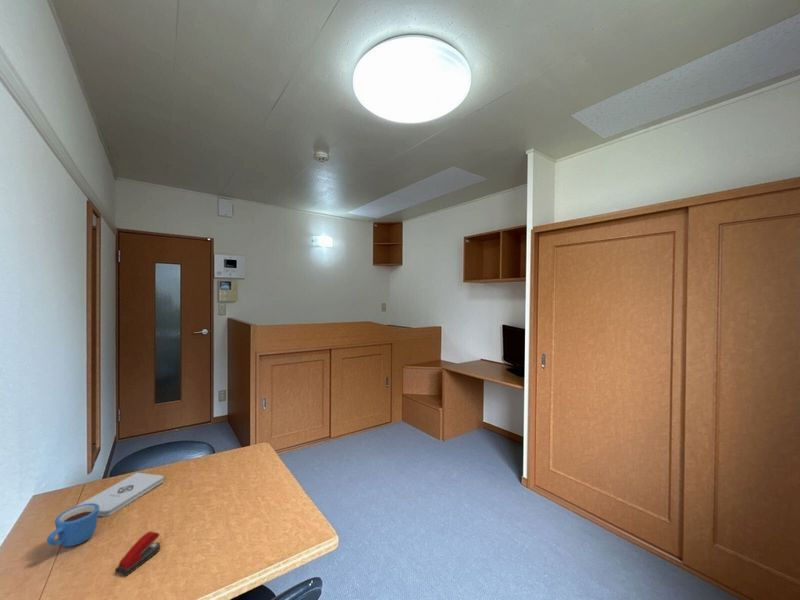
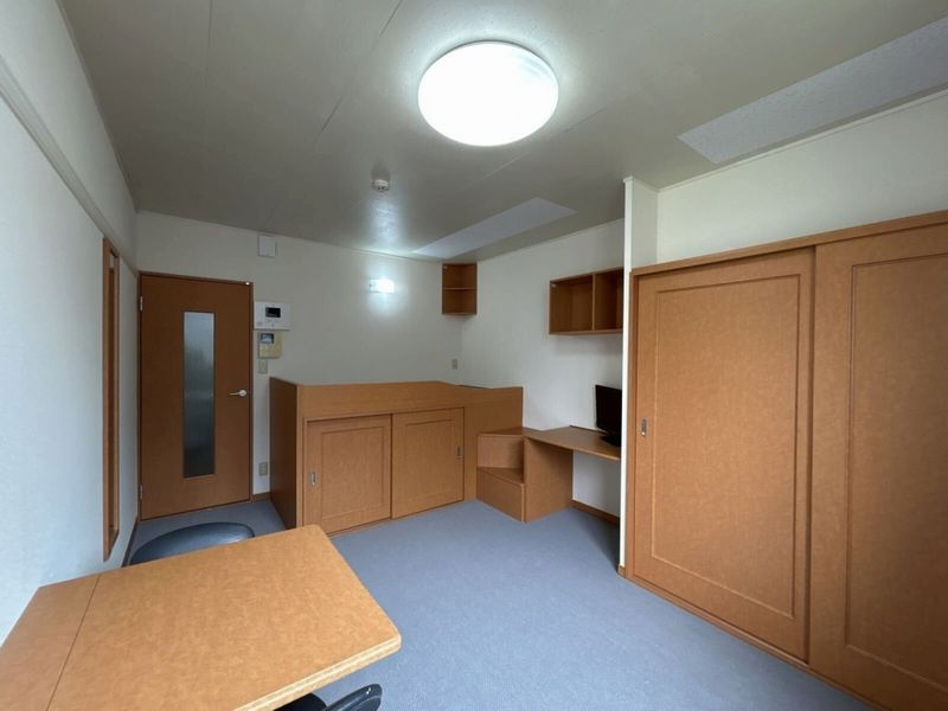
- mug (72, 529)
- notepad (123, 492)
- stapler (140, 549)
